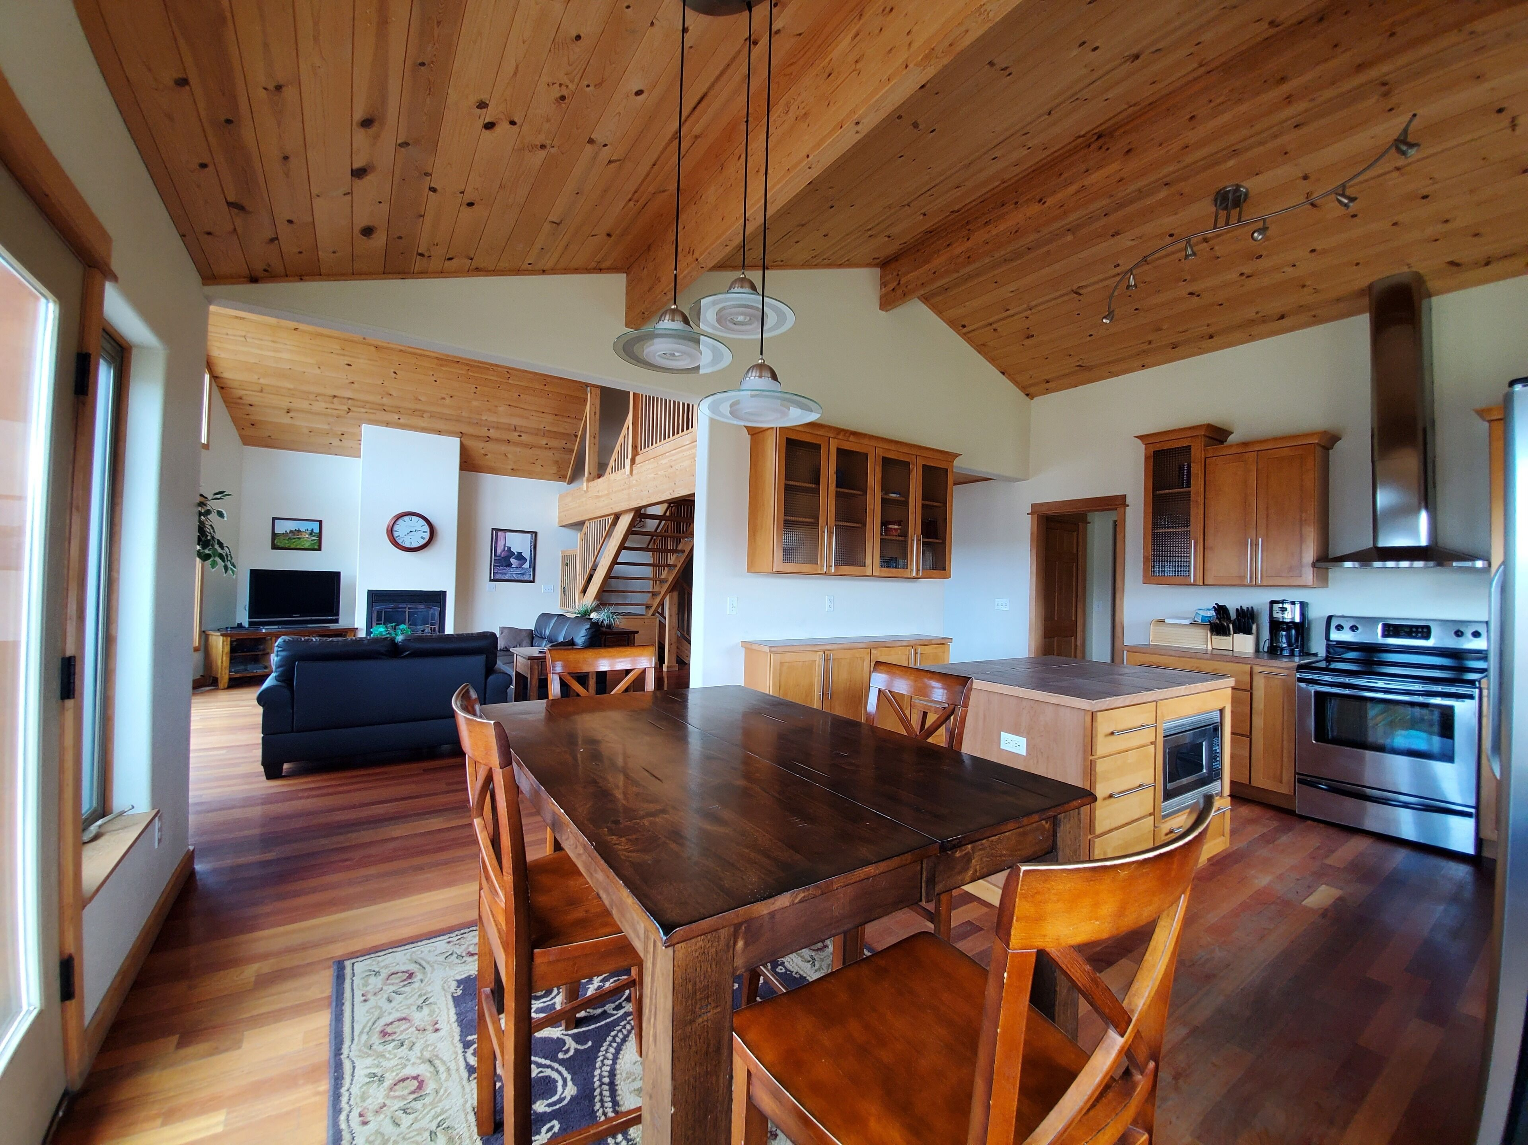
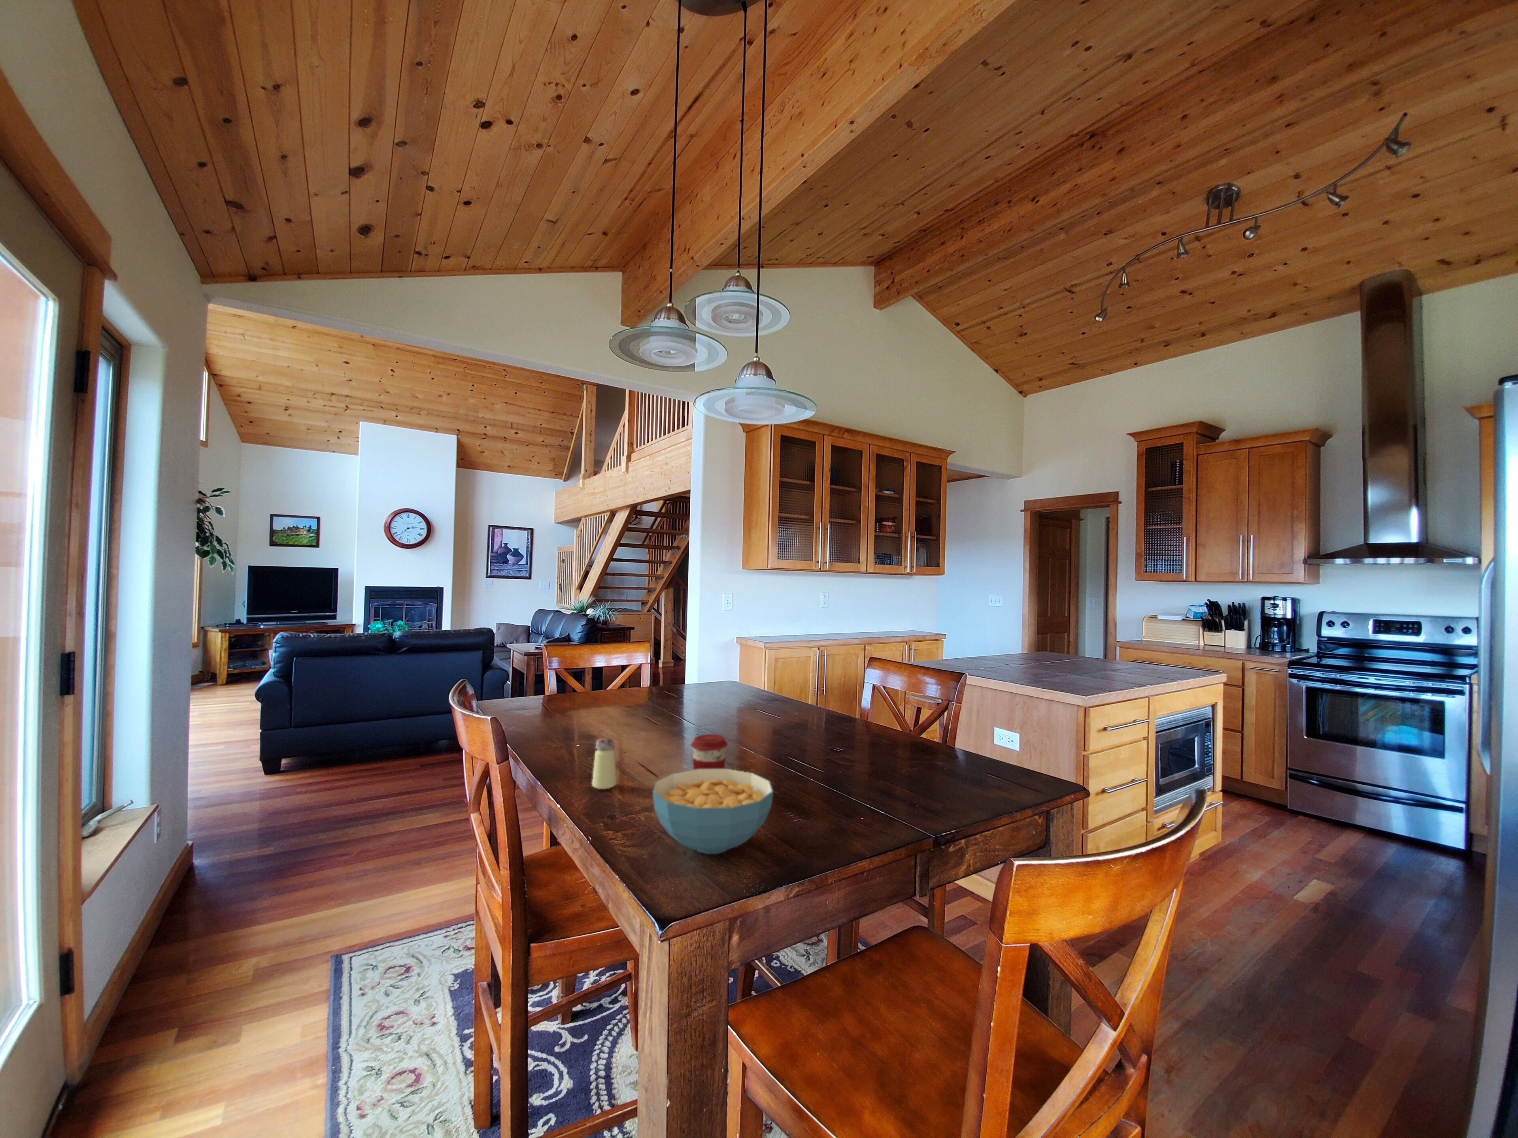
+ cereal bowl (712, 816)
+ saltshaker (605, 763)
+ coffee cup (709, 767)
